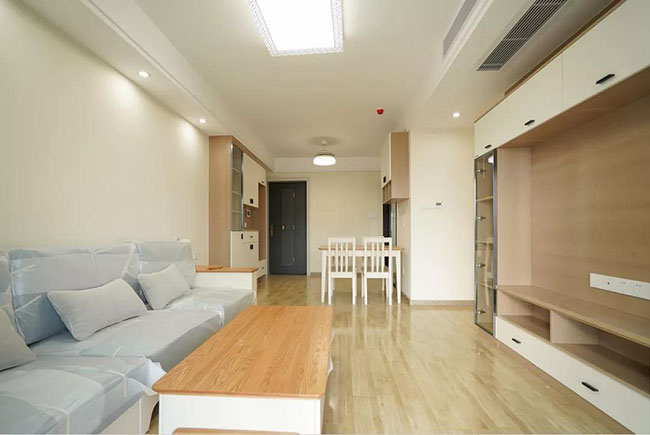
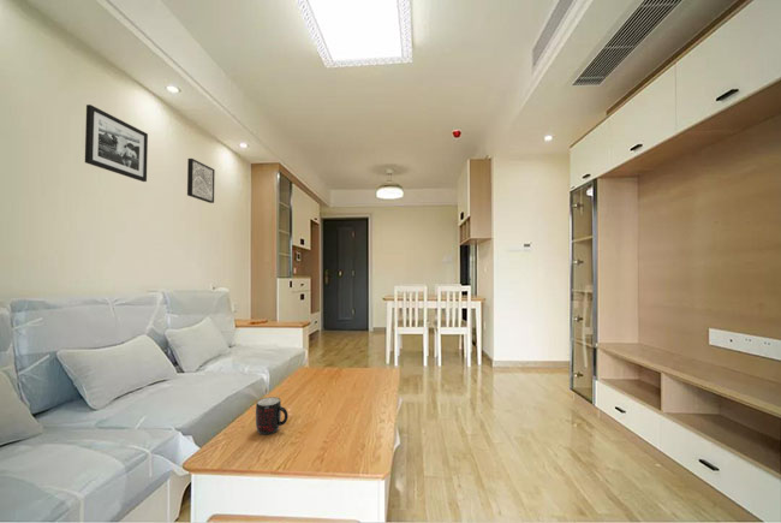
+ mug (272, 416)
+ picture frame (119, 147)
+ wall art (201, 182)
